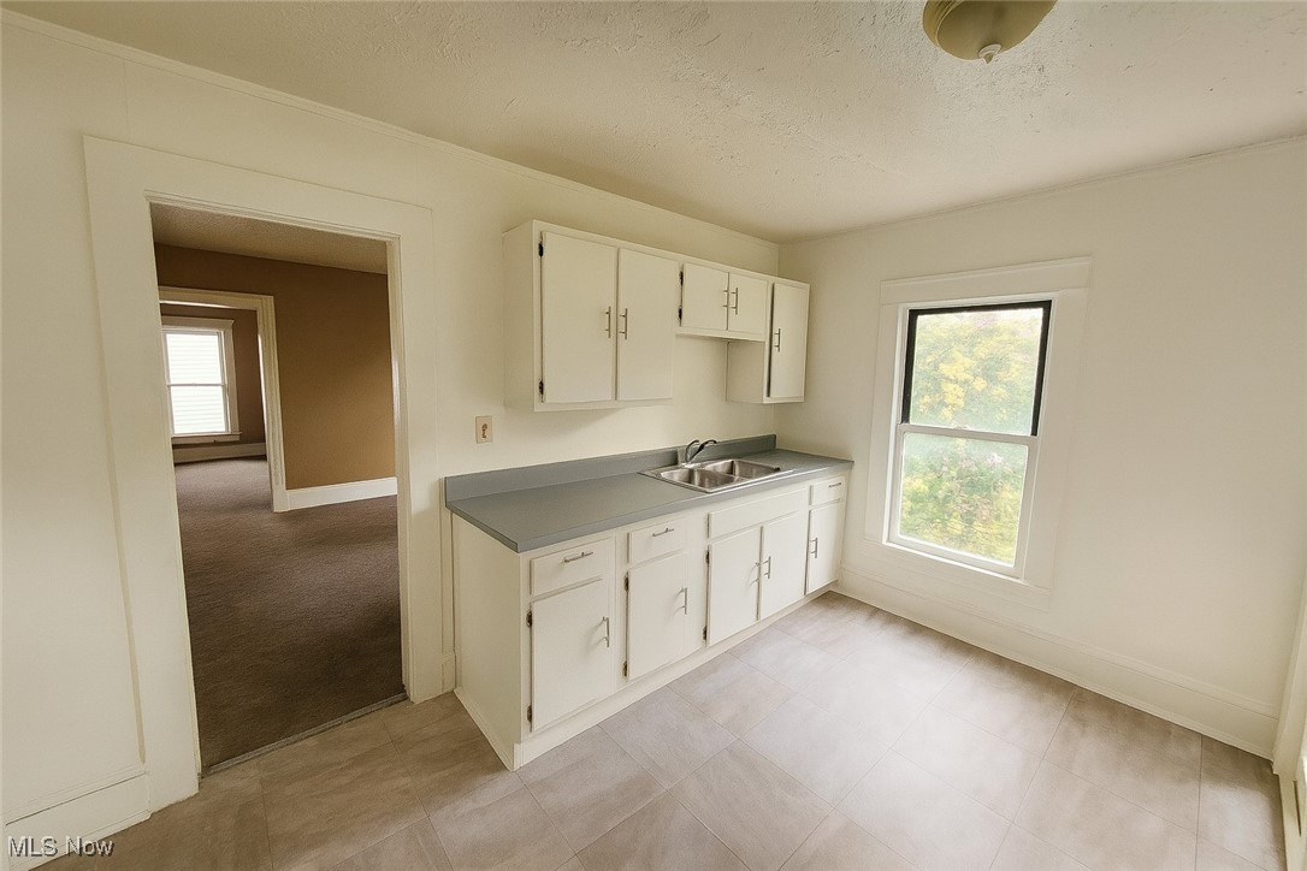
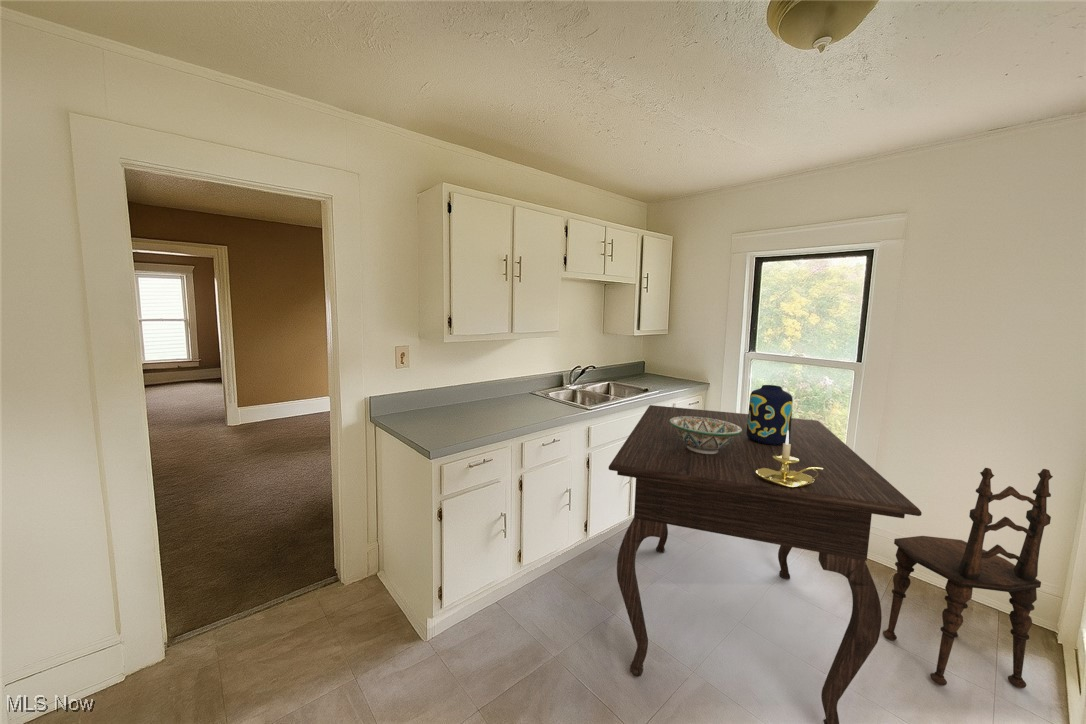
+ dining chair (961, 560)
+ vase (769, 413)
+ dining table (728, 530)
+ candle holder (790, 456)
+ decorative bowl (704, 436)
